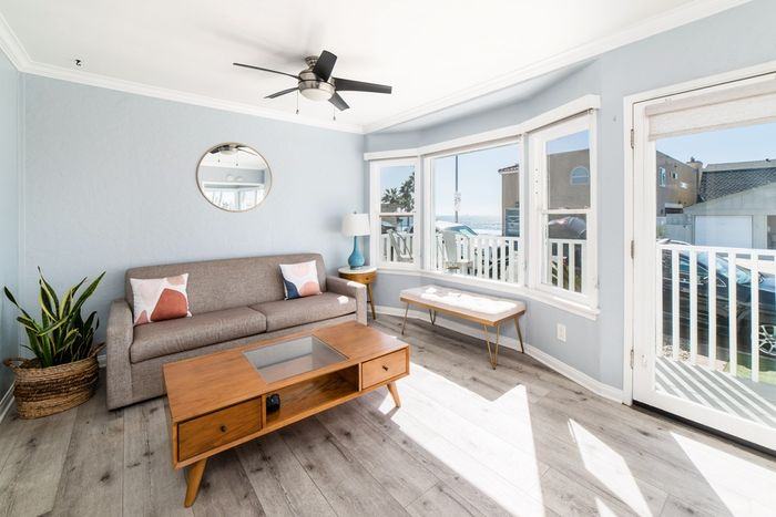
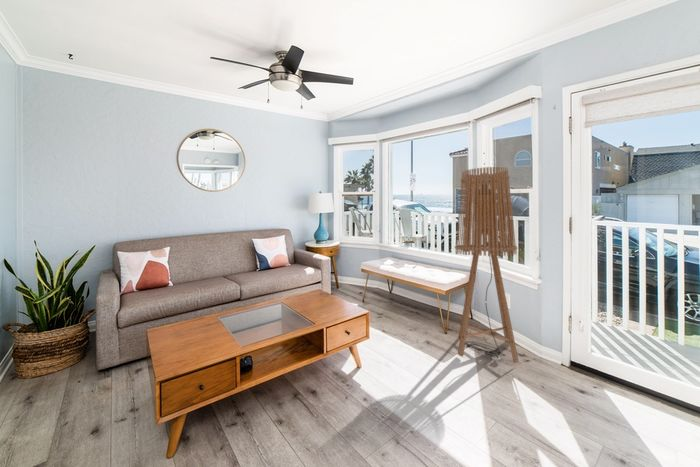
+ floor lamp (489, 258)
